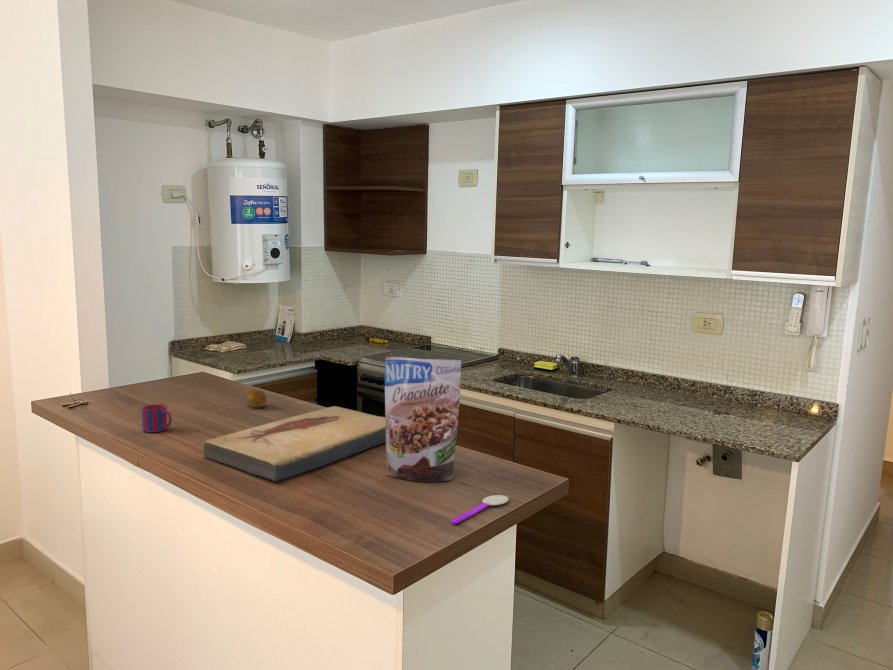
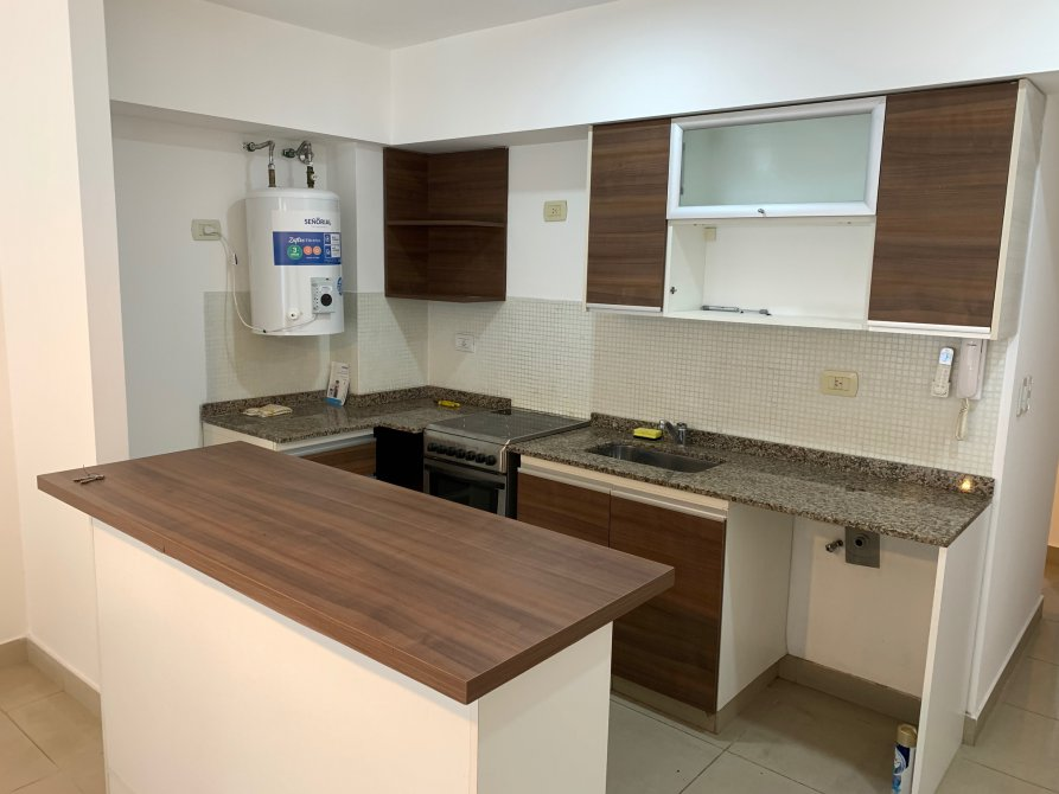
- granola pouch (421, 418)
- mug (158, 419)
- spoon (480, 507)
- fruit (256, 398)
- fish fossil (309, 437)
